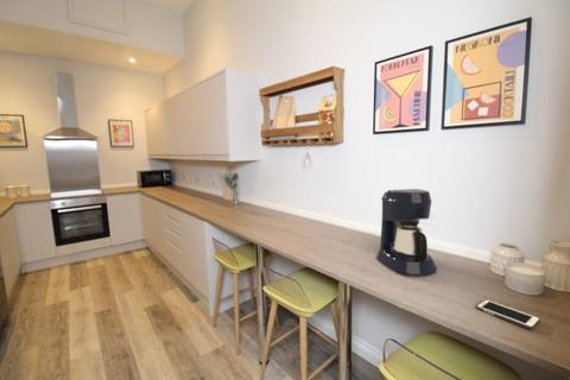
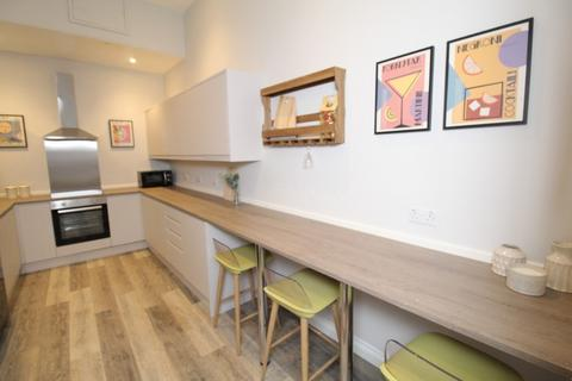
- coffee maker (407, 227)
- cell phone (506, 312)
